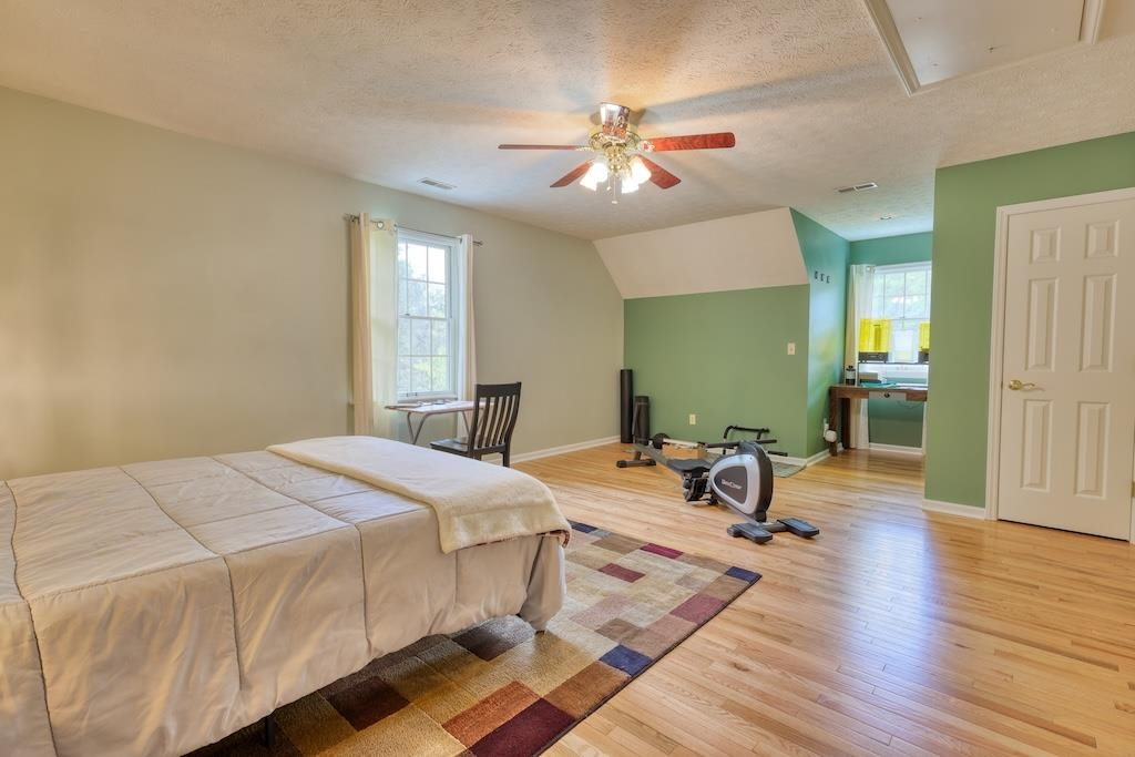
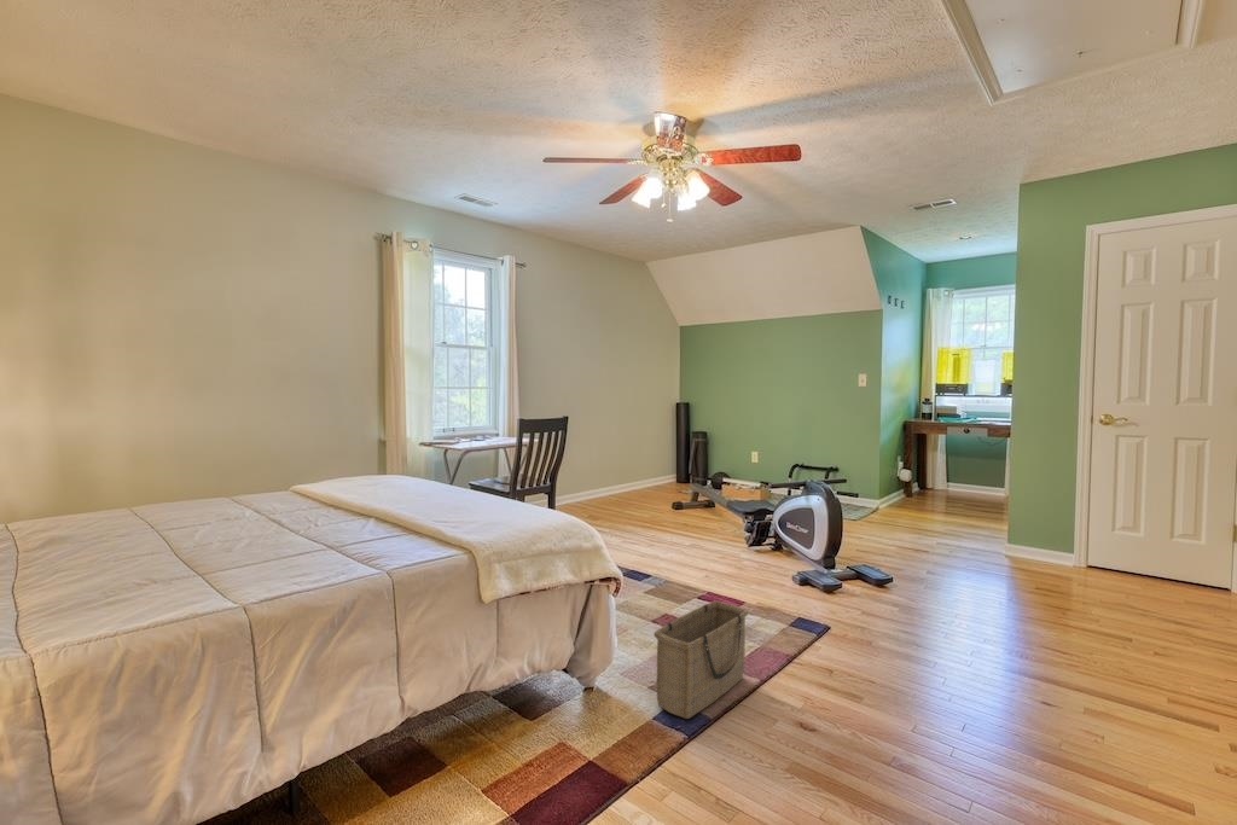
+ basket (702, 655)
